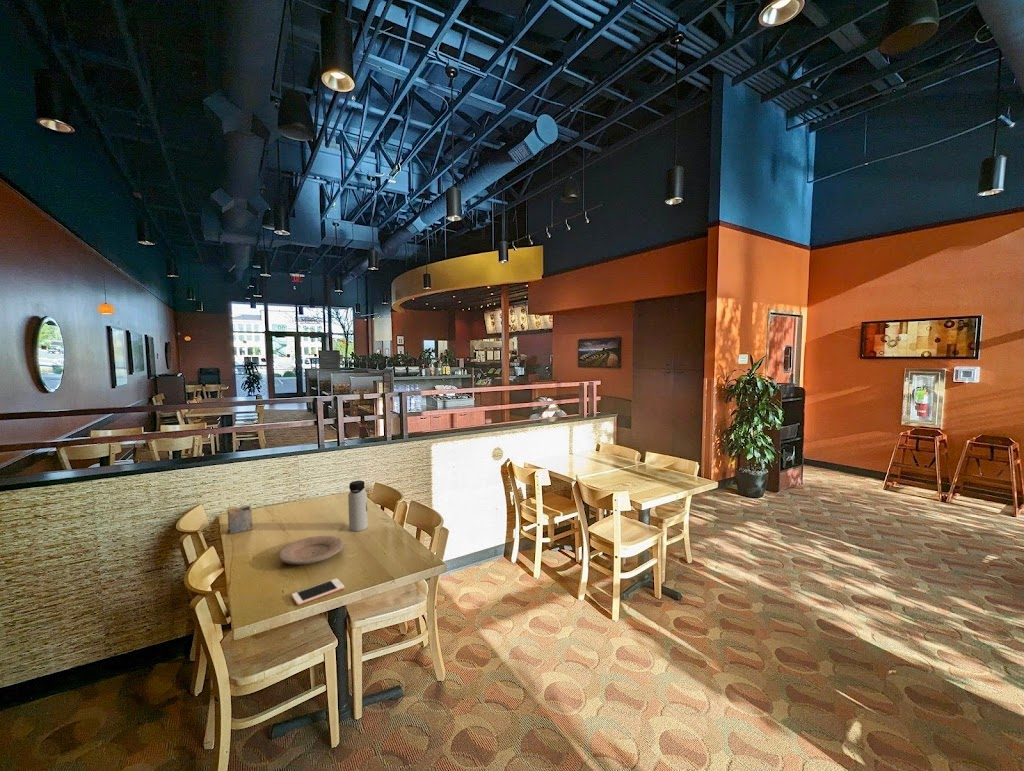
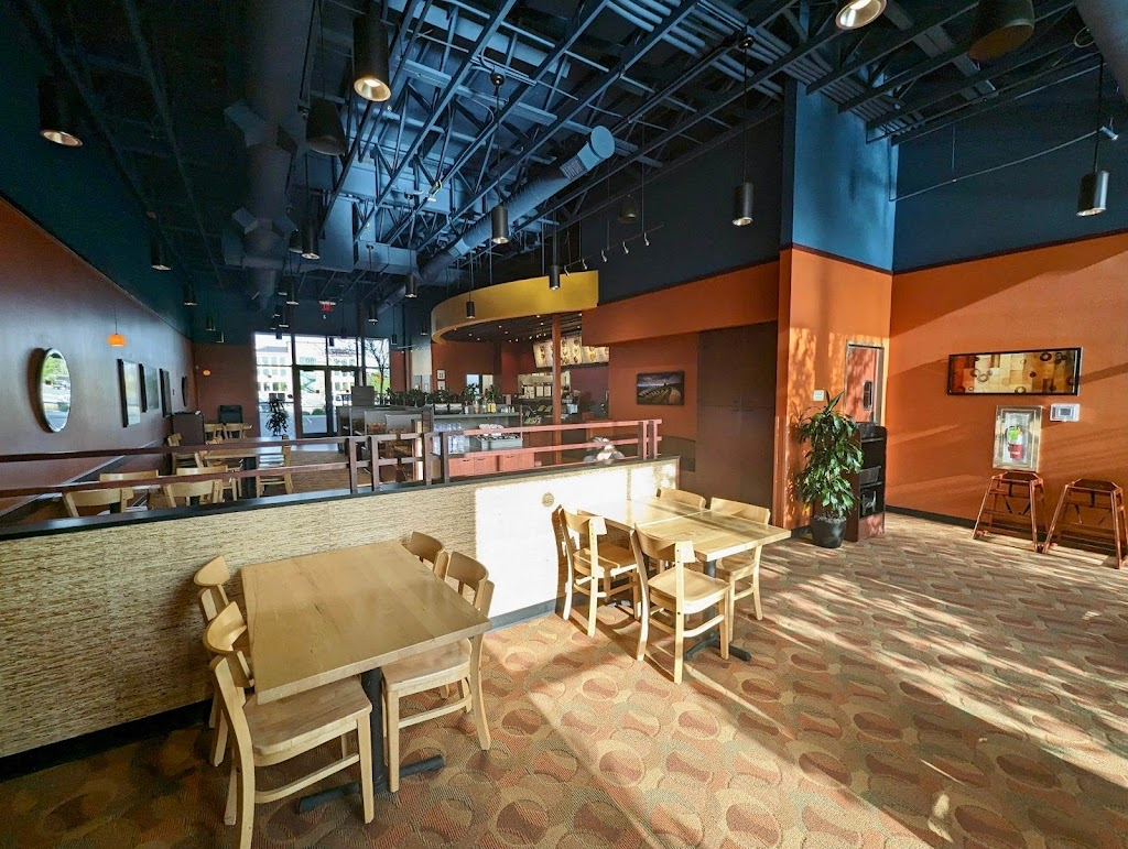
- plate (312, 551)
- napkin holder (239, 515)
- cell phone (318, 591)
- water bottle (357, 505)
